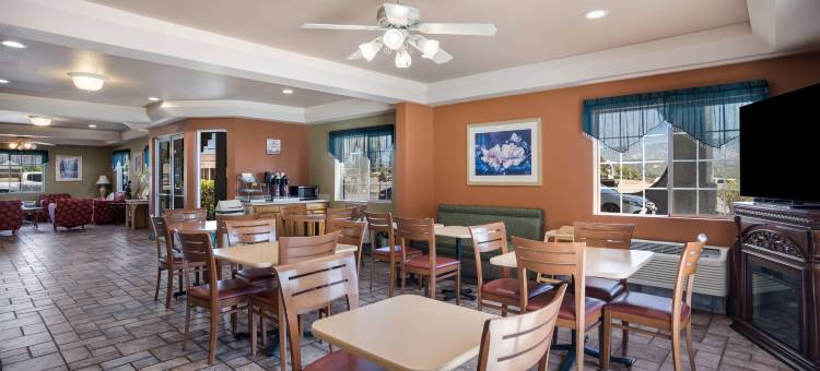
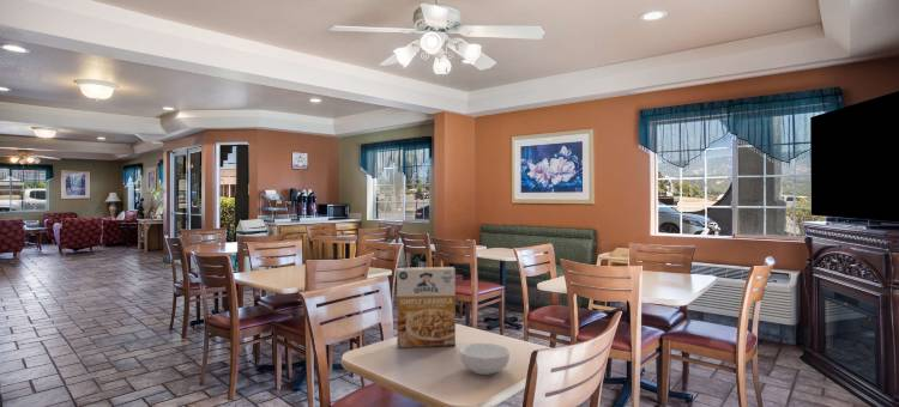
+ cereal bowl (484, 359)
+ cereal box (426, 306)
